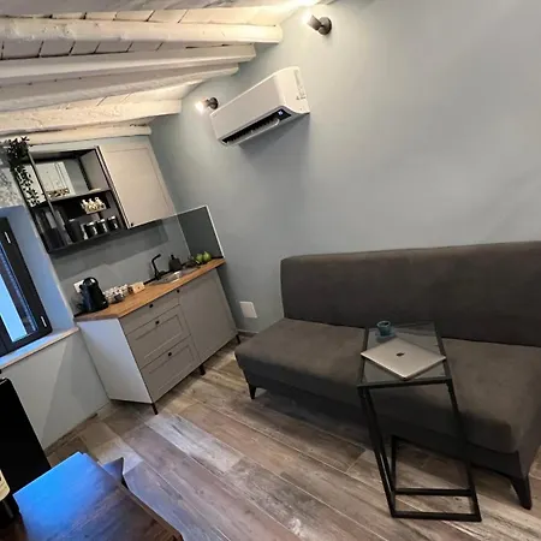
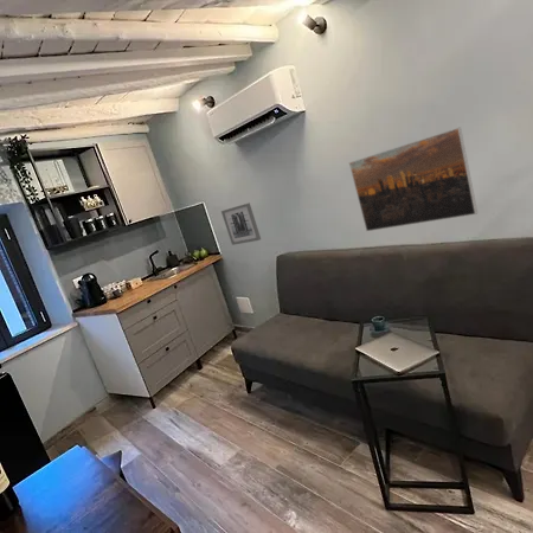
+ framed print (407, 185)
+ wall art (240, 224)
